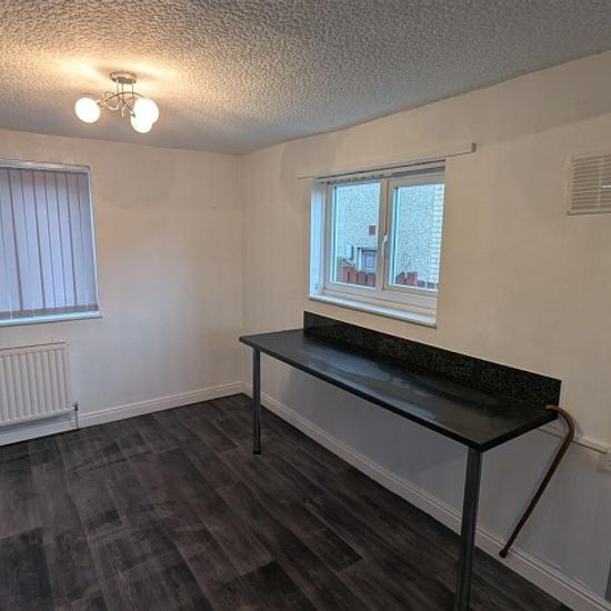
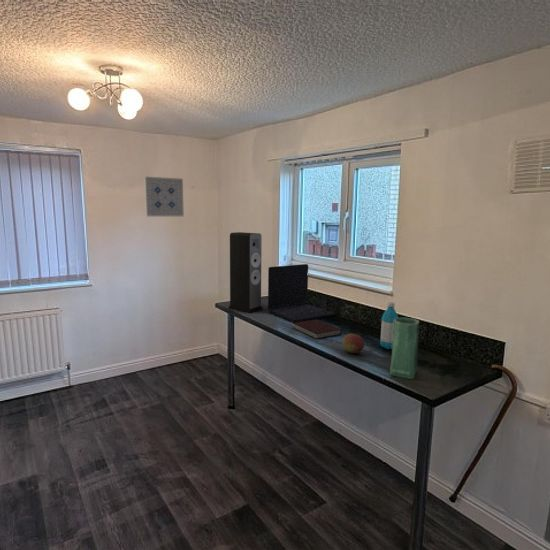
+ water bottle (389, 325)
+ vase (405, 347)
+ speaker (245, 271)
+ notebook (316, 328)
+ laptop (301, 291)
+ wall art (164, 197)
+ fruit (352, 343)
